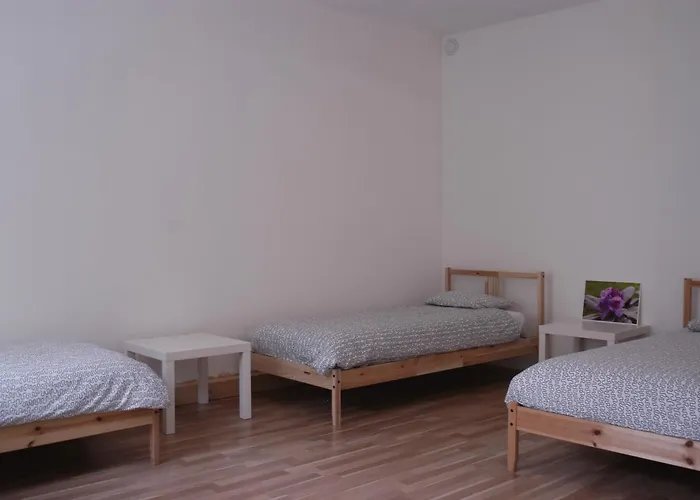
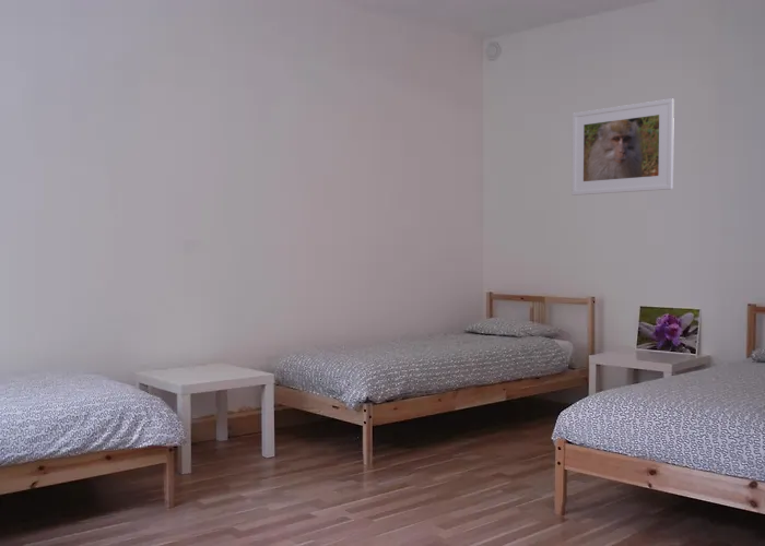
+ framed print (620, 149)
